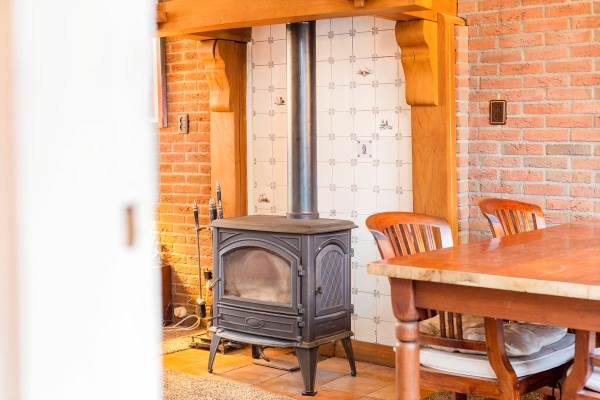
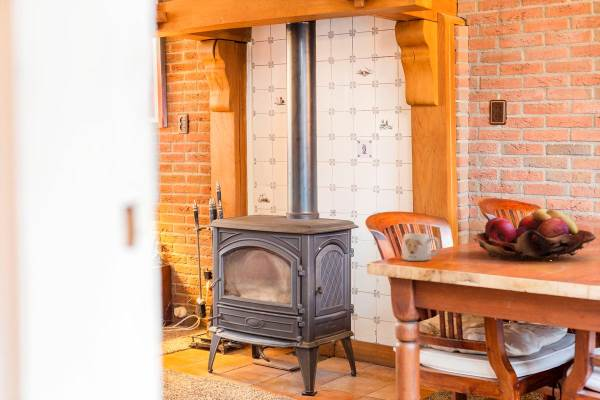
+ fruit basket (535, 233)
+ mug (421, 247)
